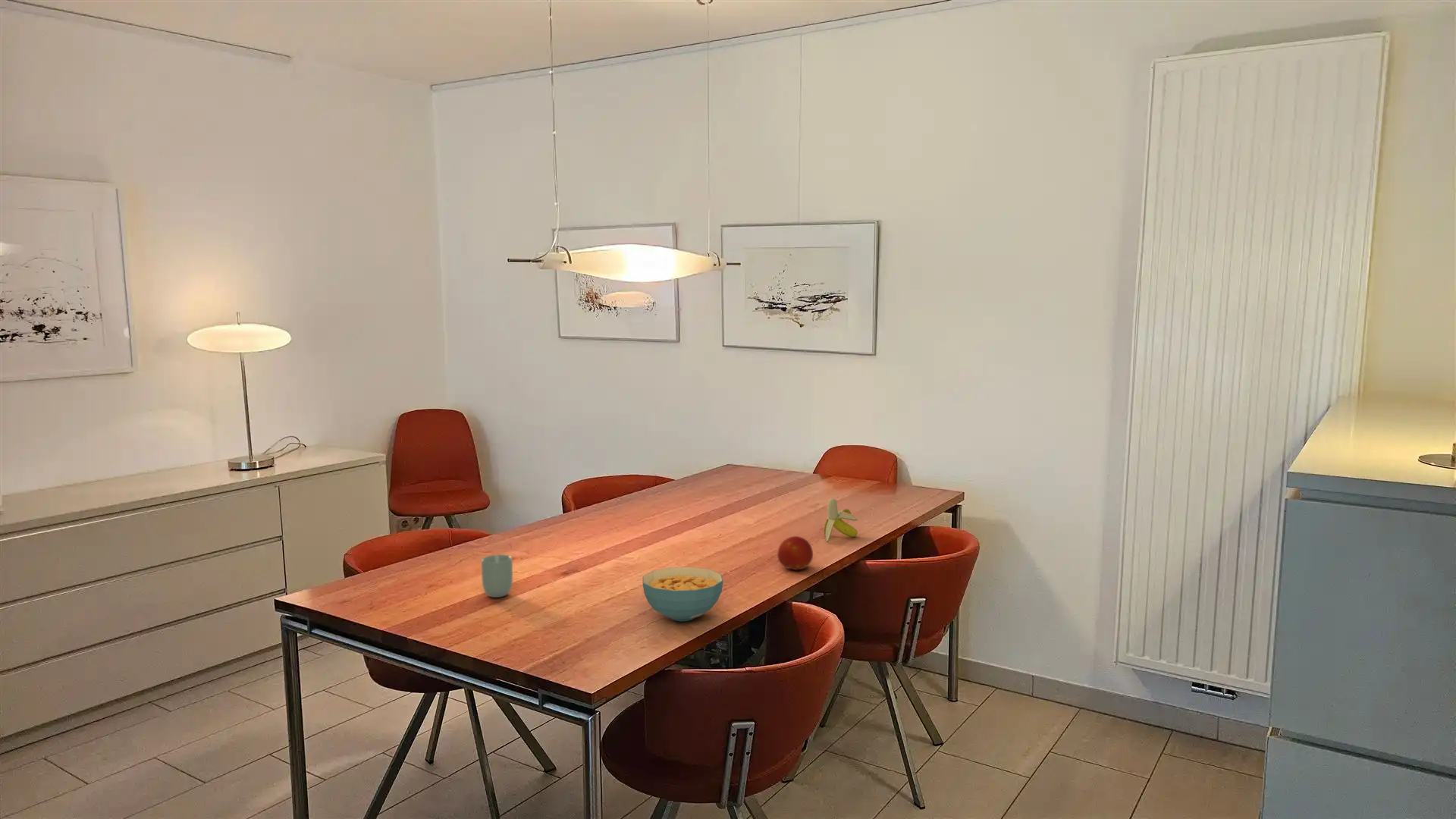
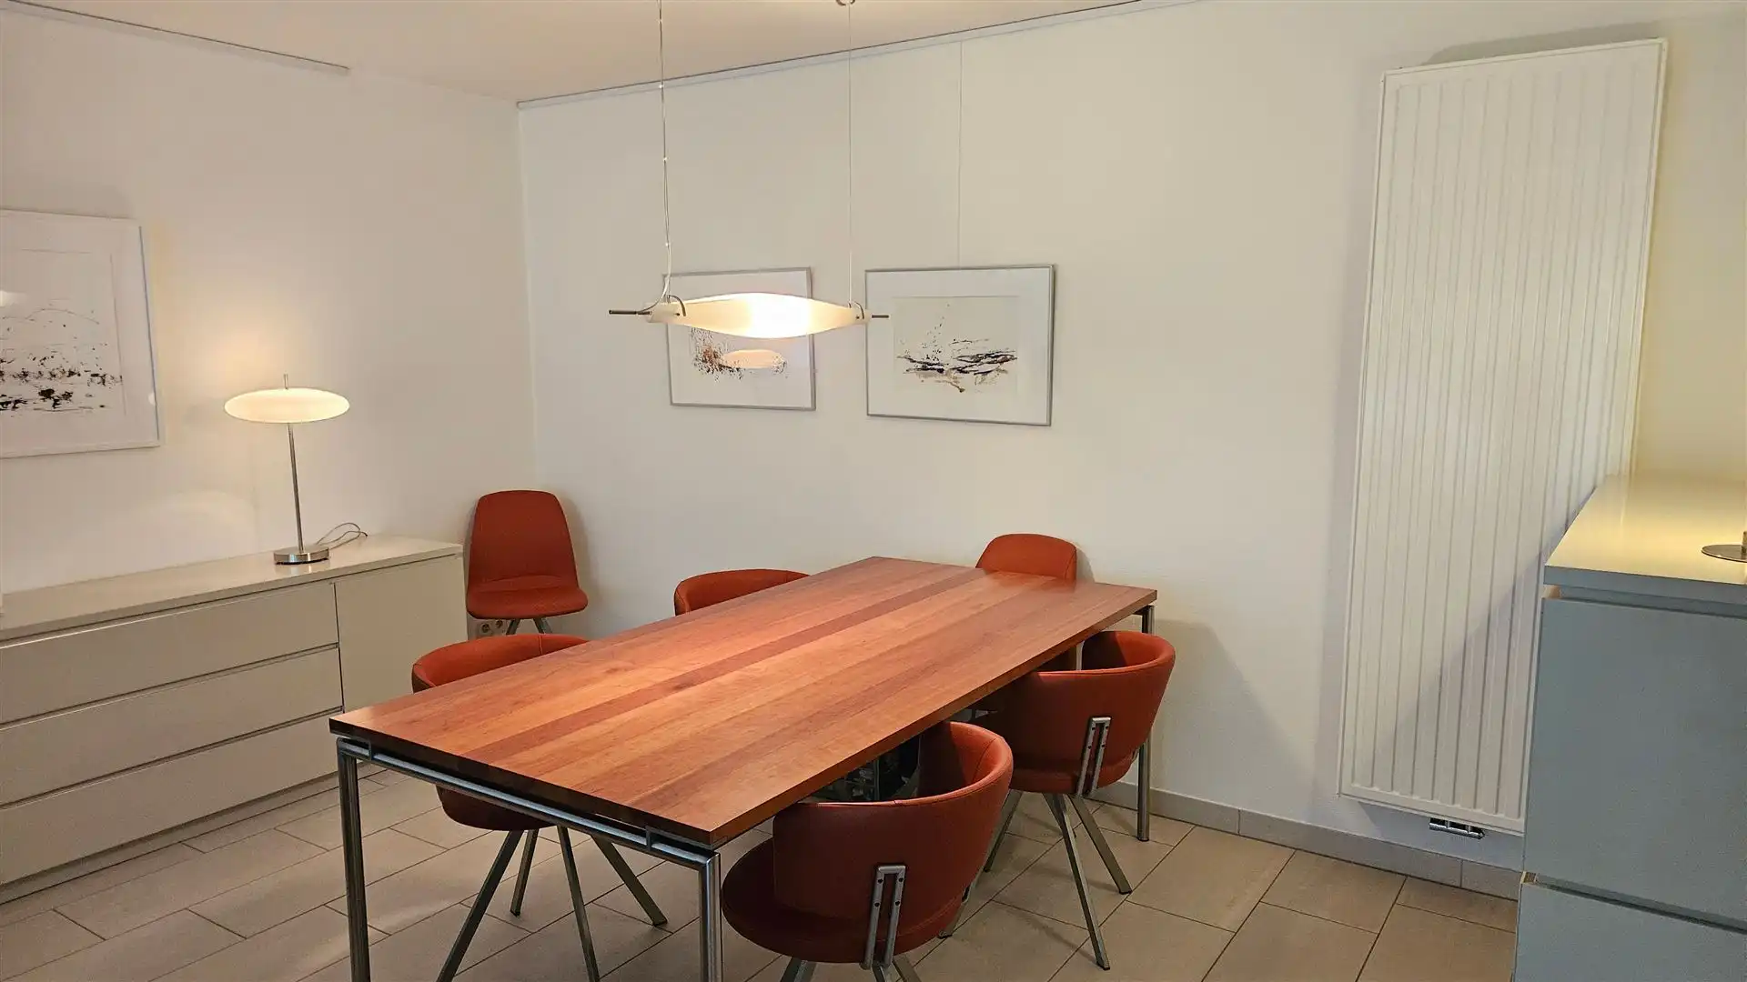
- banana (839, 517)
- cereal bowl (682, 598)
- fruit (795, 552)
- cup (497, 576)
